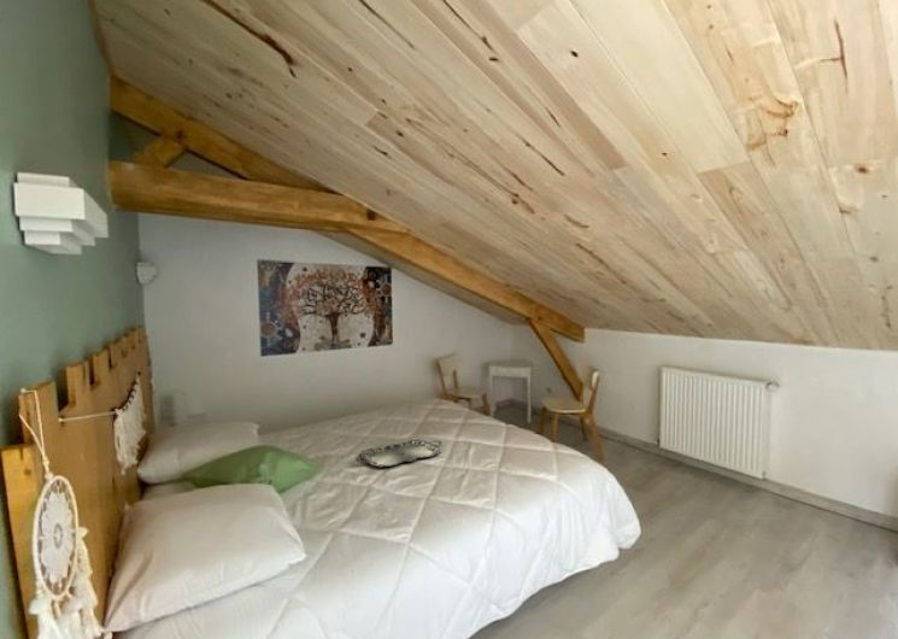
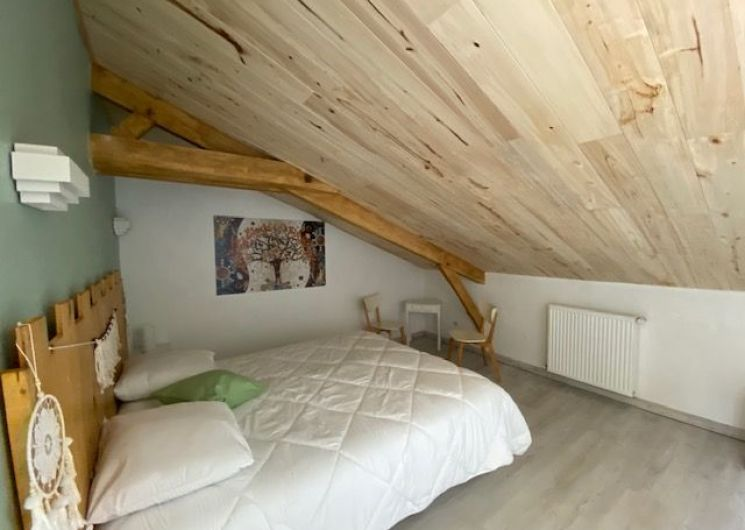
- serving tray (400, 452)
